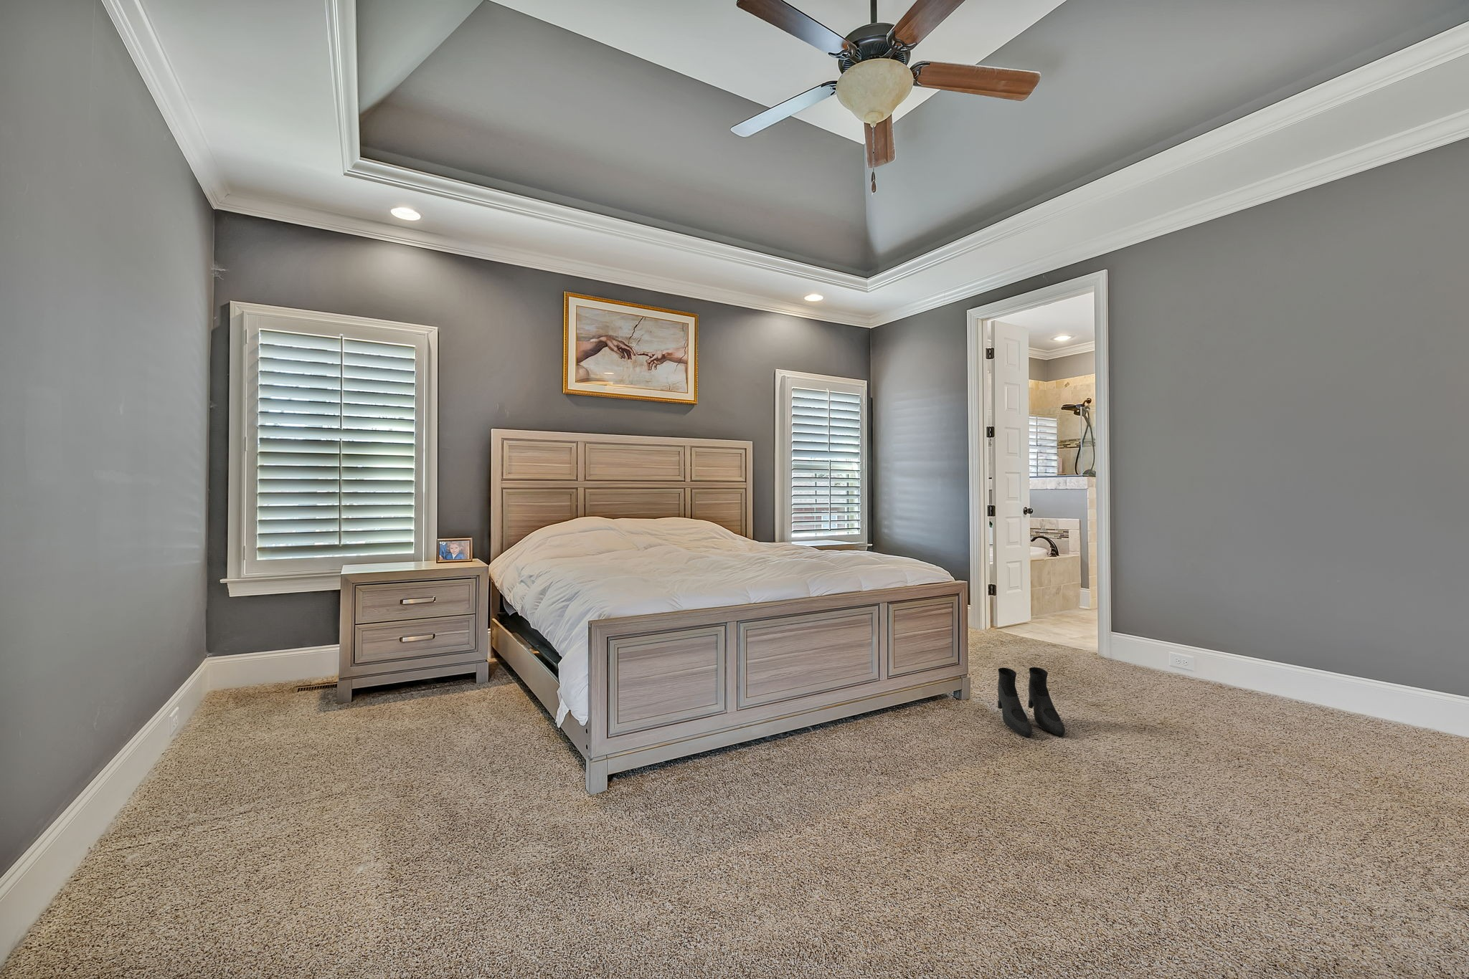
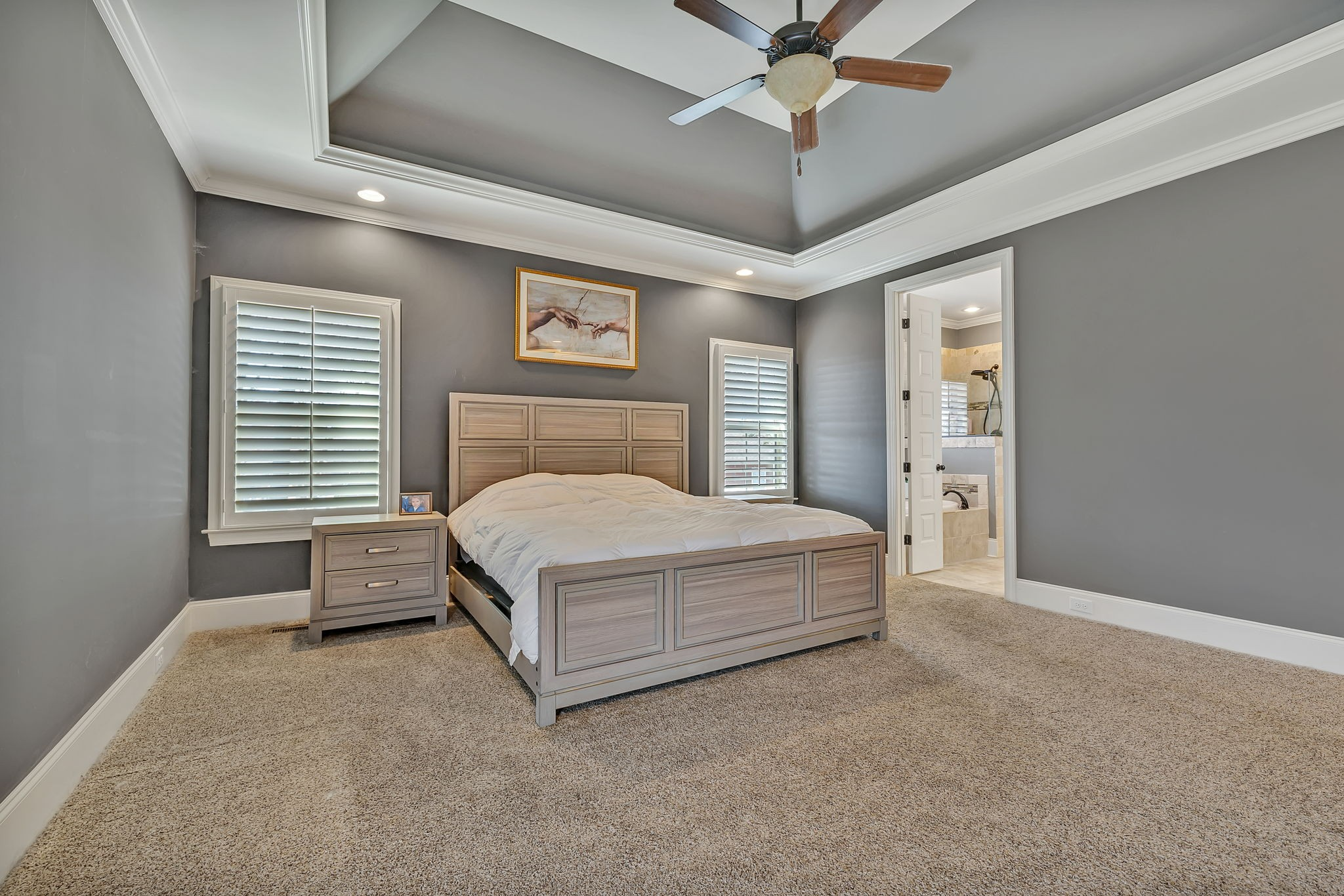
- boots (1030, 697)
